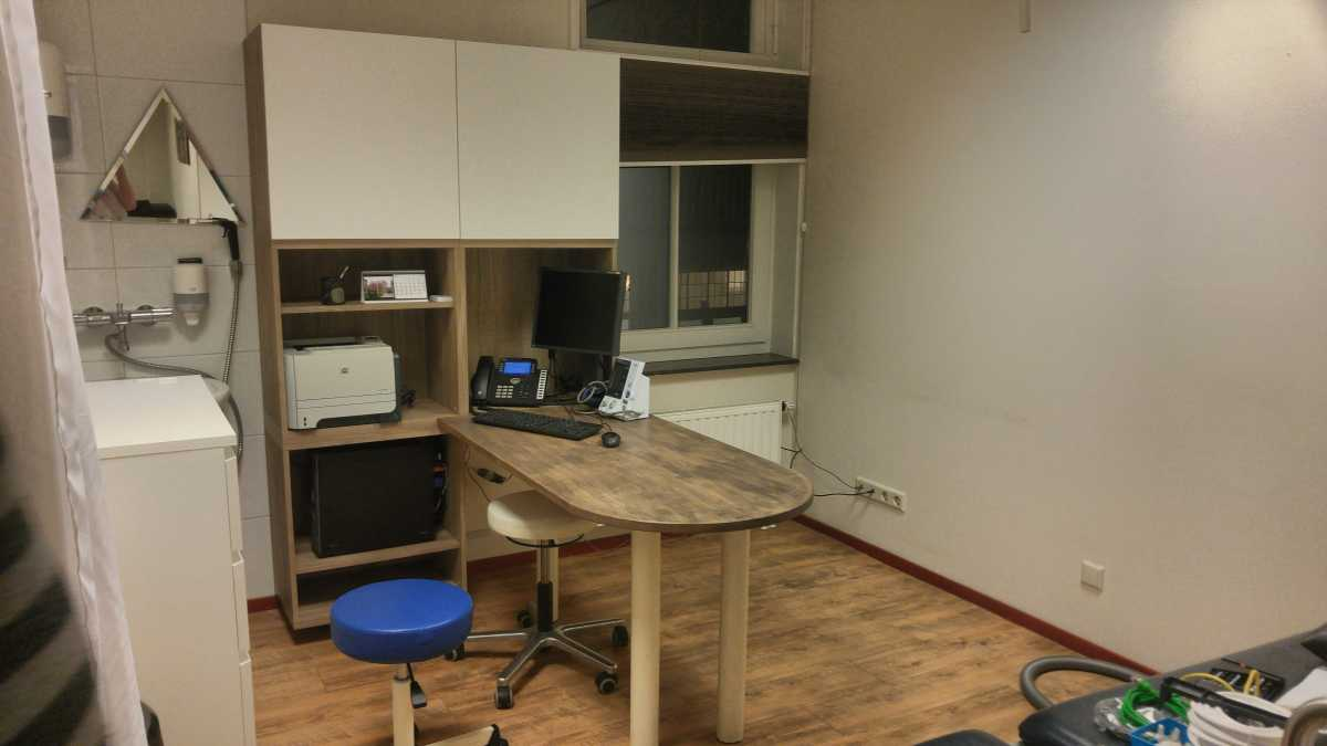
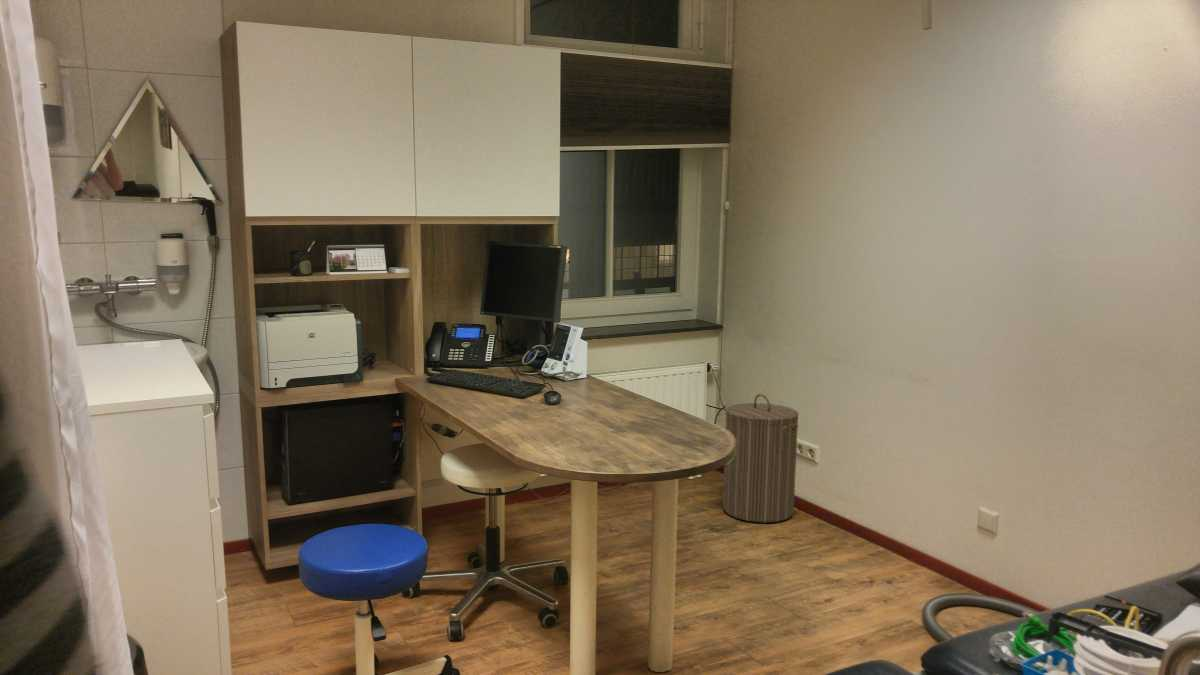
+ laundry hamper (760, 453)
